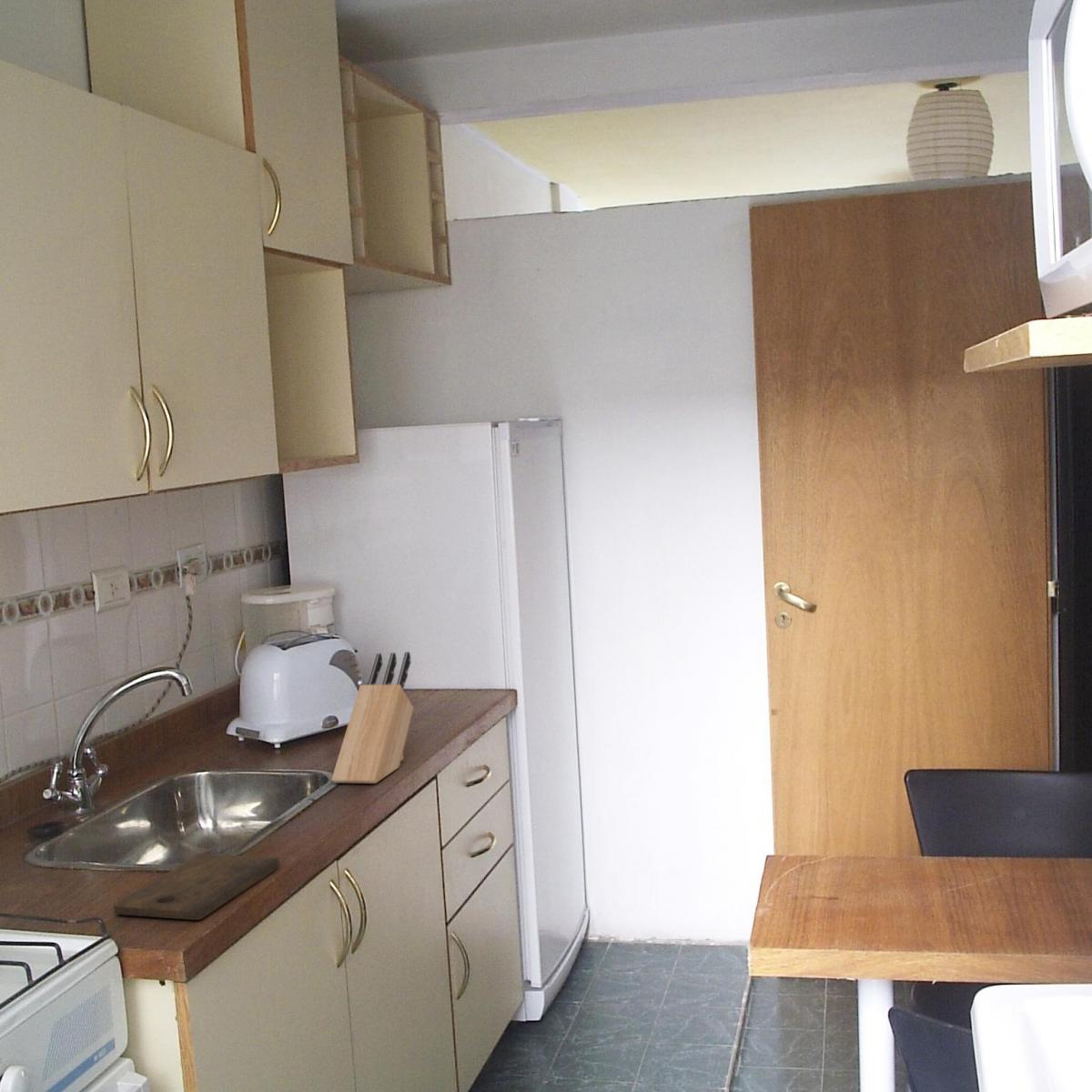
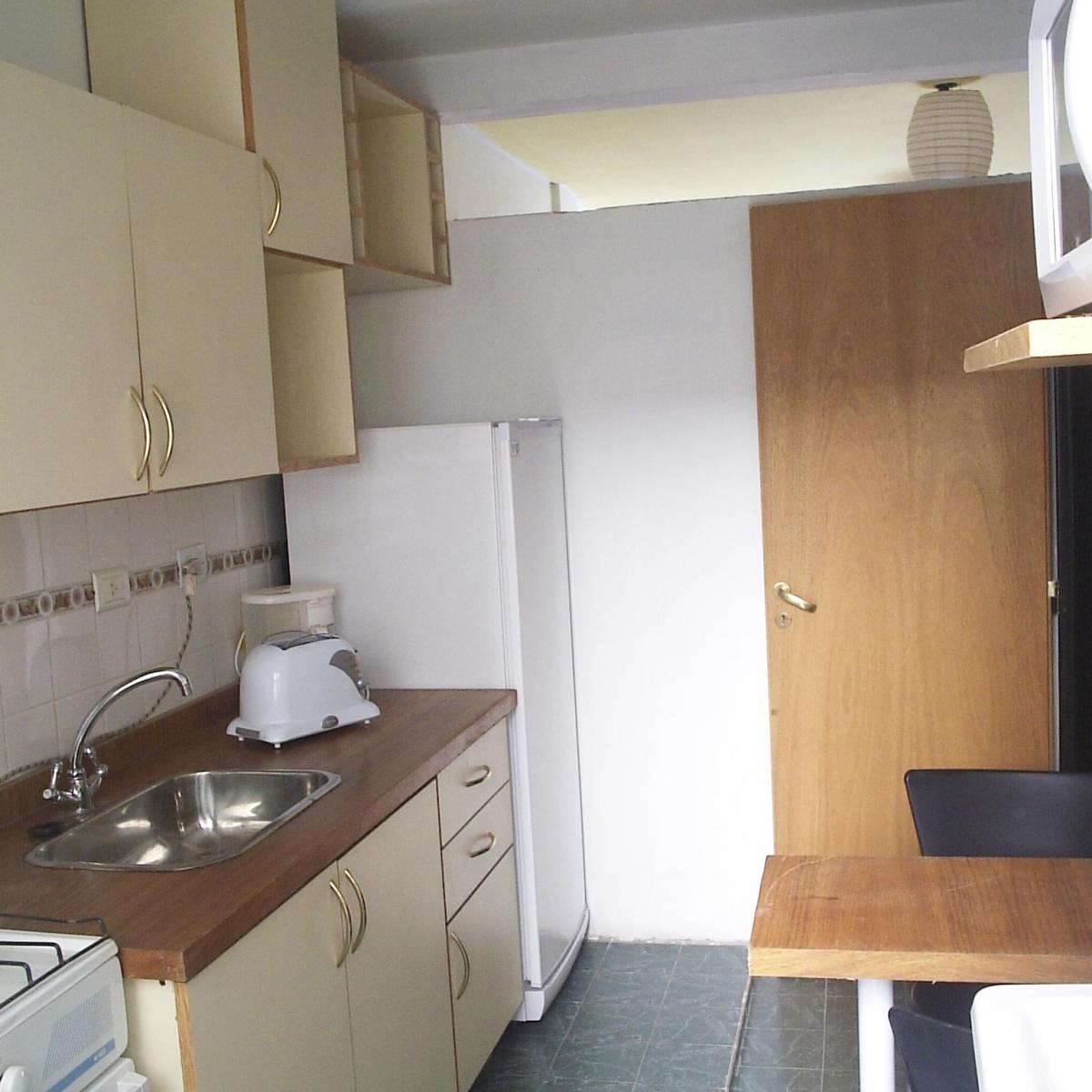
- cutting board (199, 885)
- knife block (376, 713)
